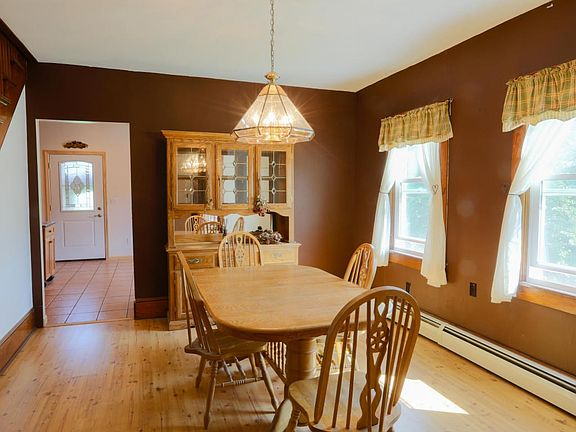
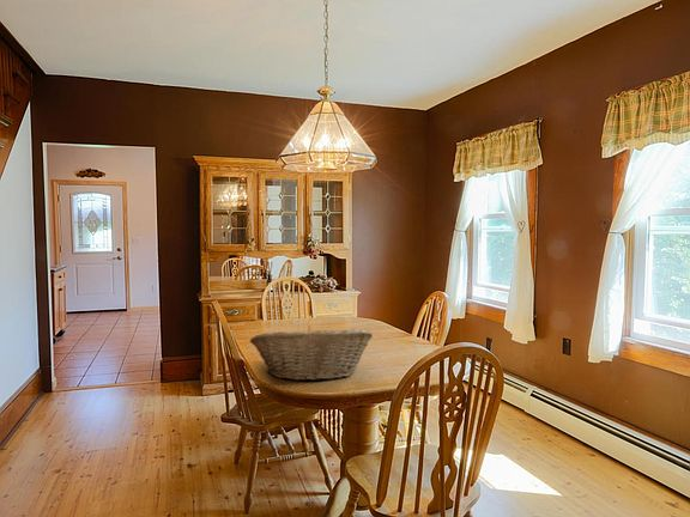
+ fruit basket (311, 347)
